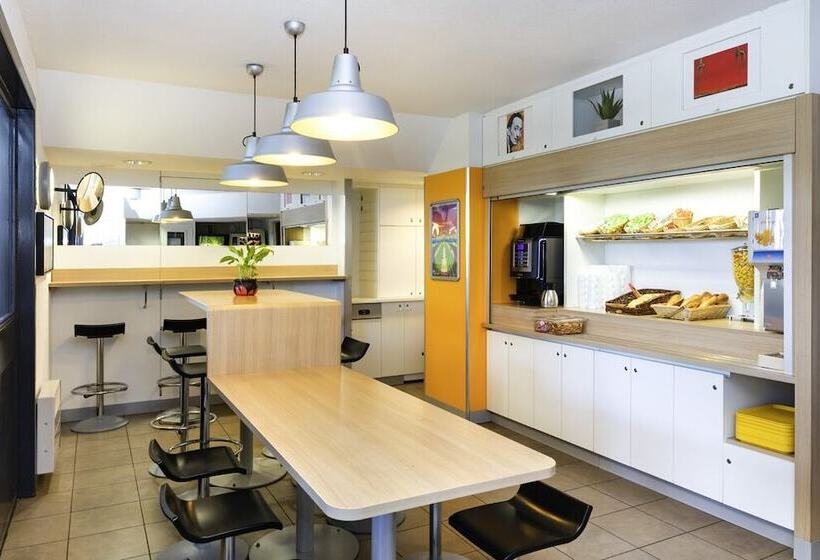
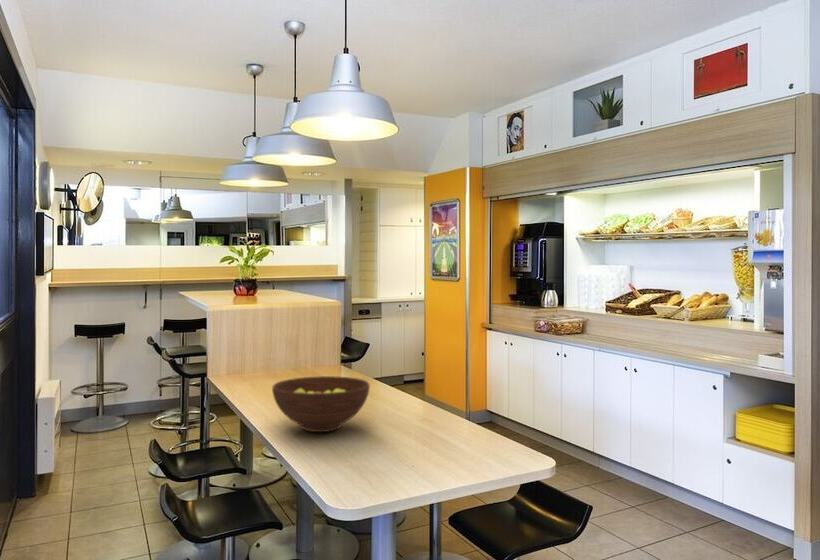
+ fruit bowl (321, 406)
